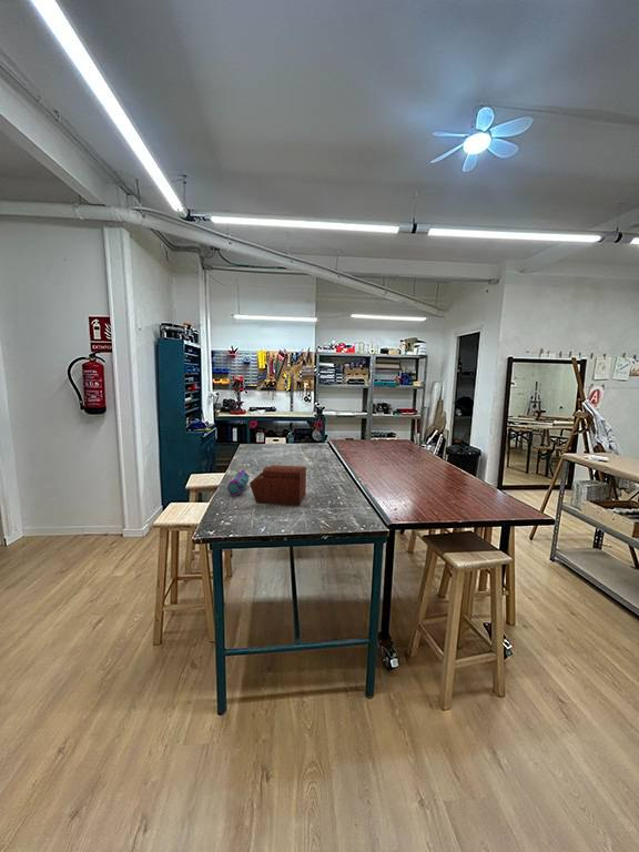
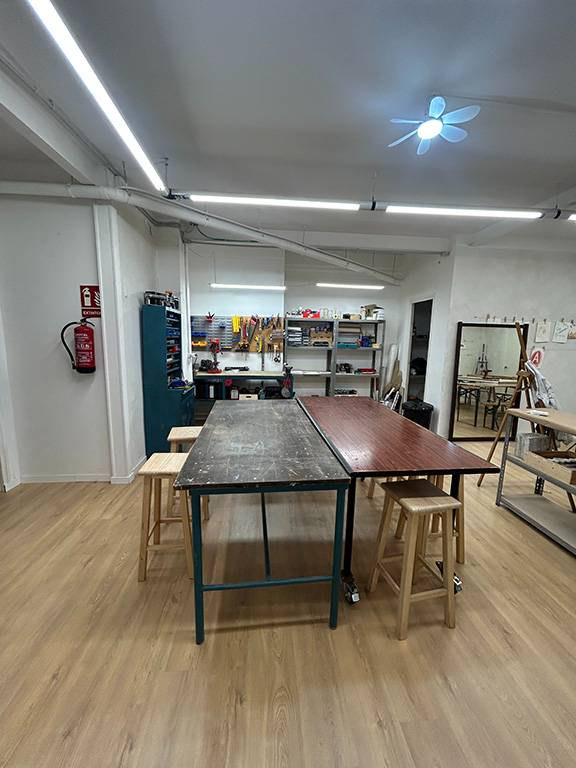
- pencil case (239, 483)
- sewing box (278, 481)
